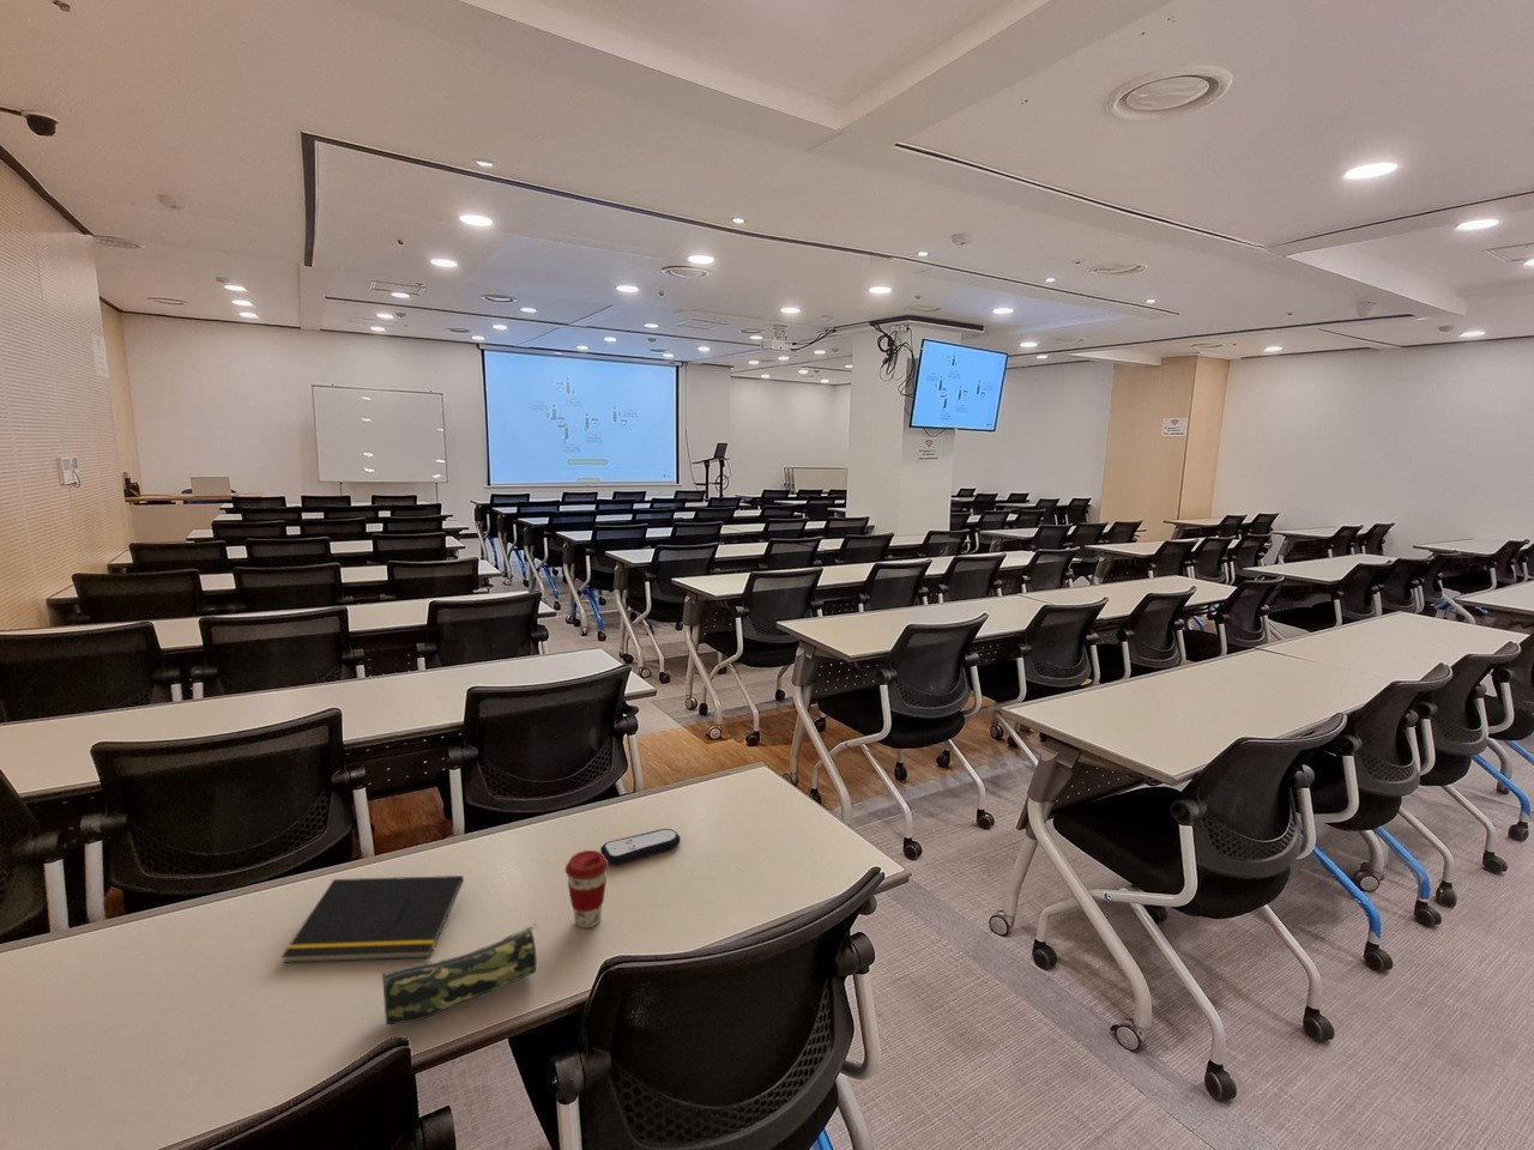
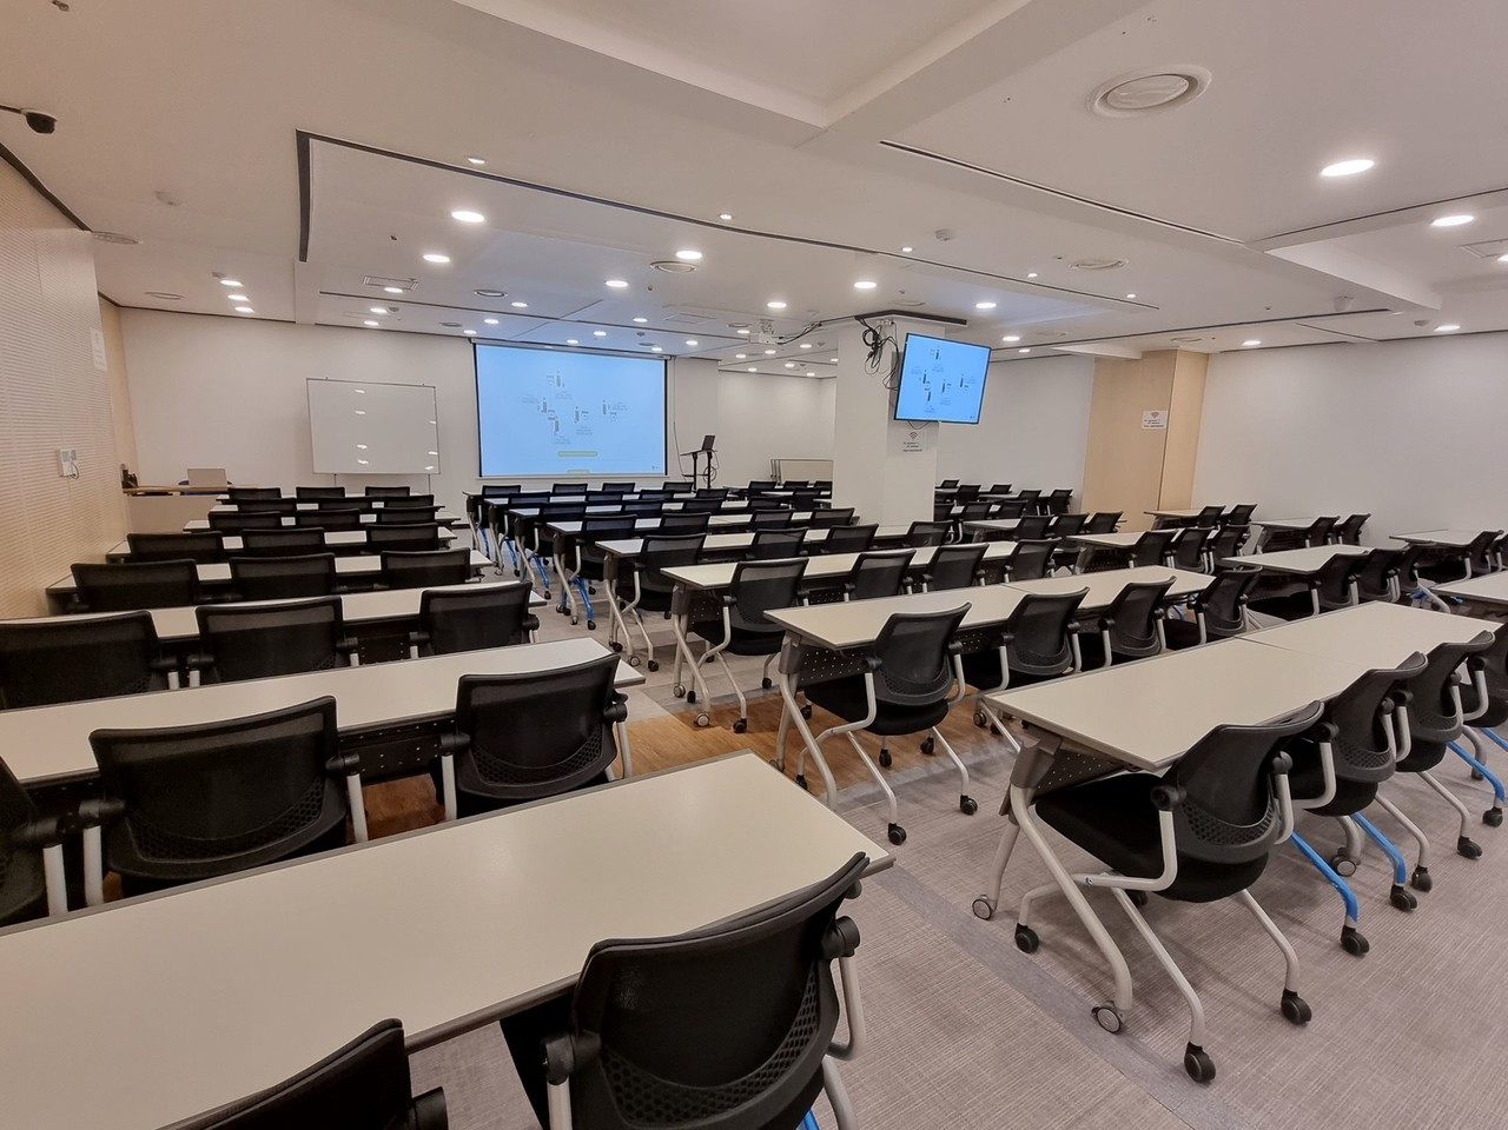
- notepad (379, 916)
- pencil case (465, 972)
- remote control (641, 844)
- coffee cup (587, 889)
